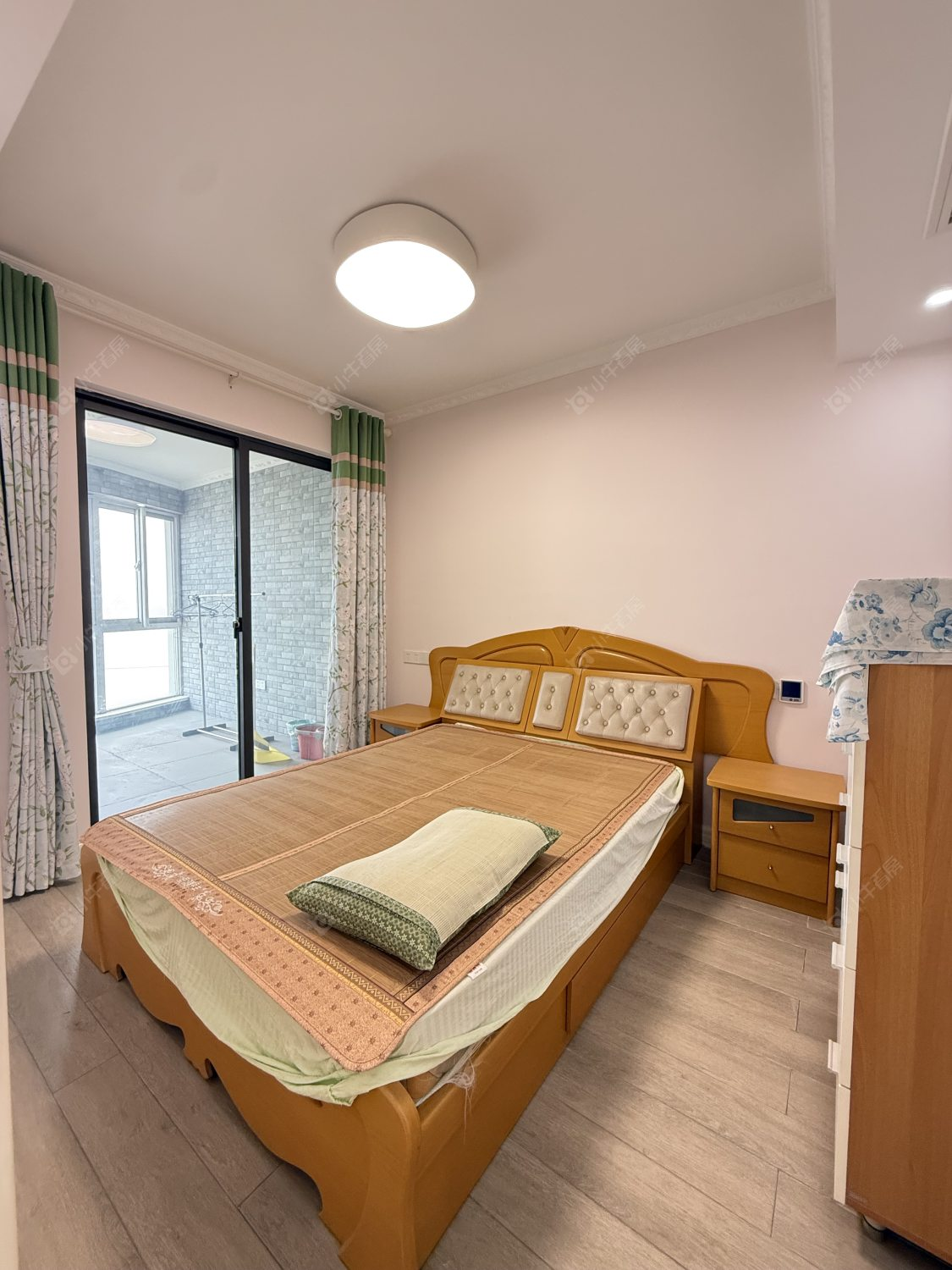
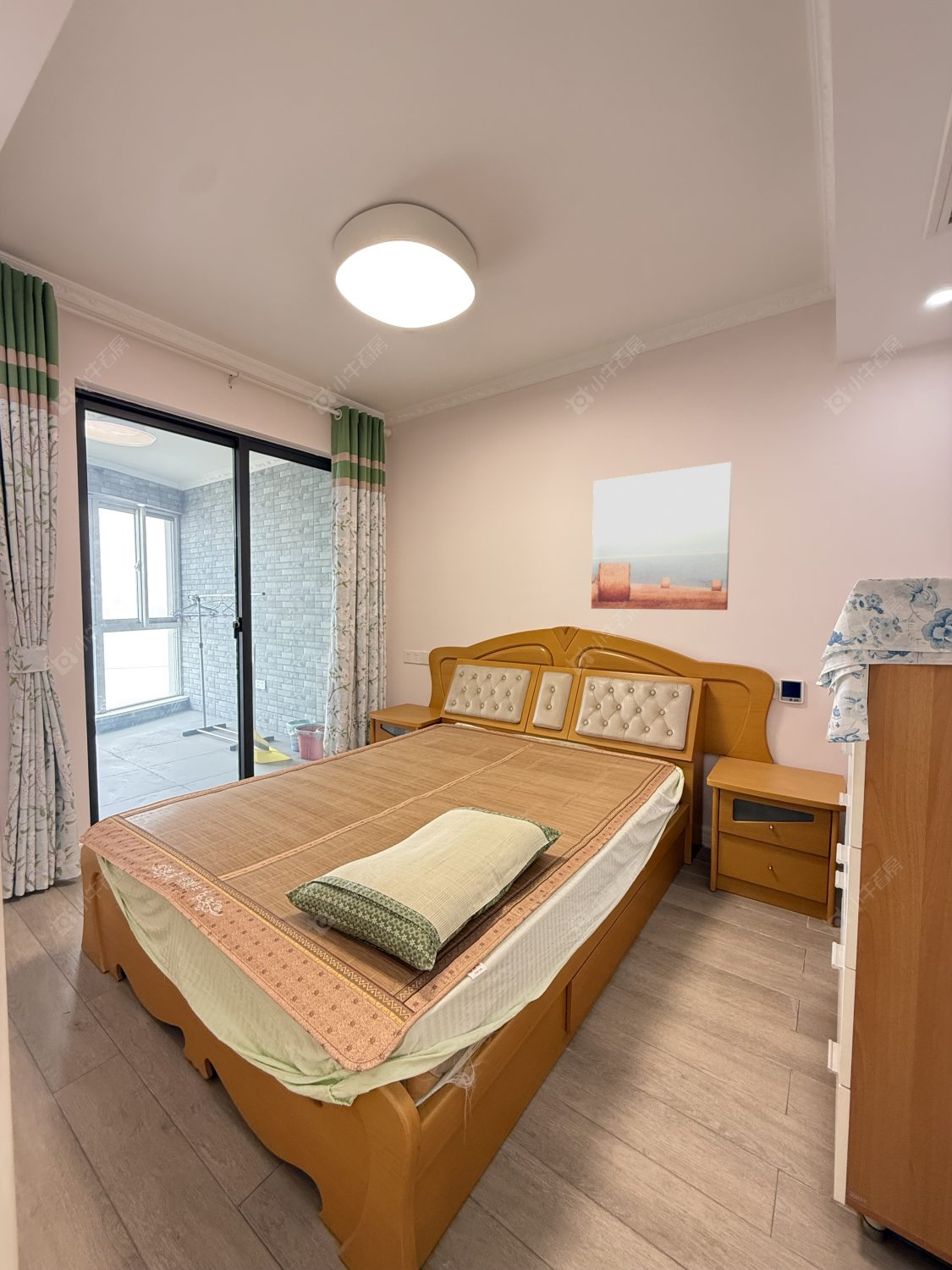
+ wall art (656, 541)
